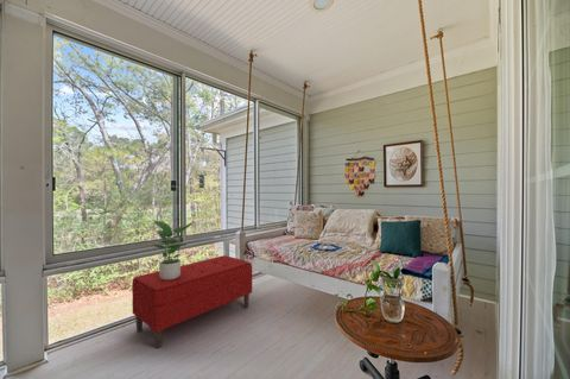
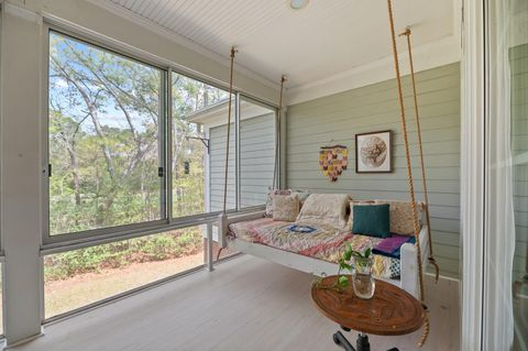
- potted plant (171, 248)
- bench (197, 292)
